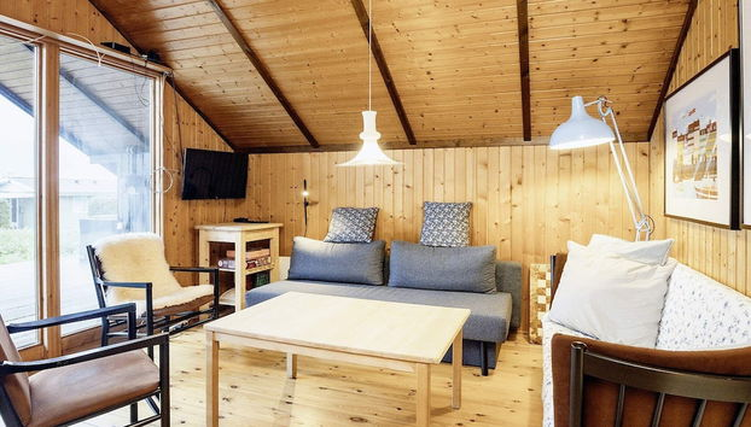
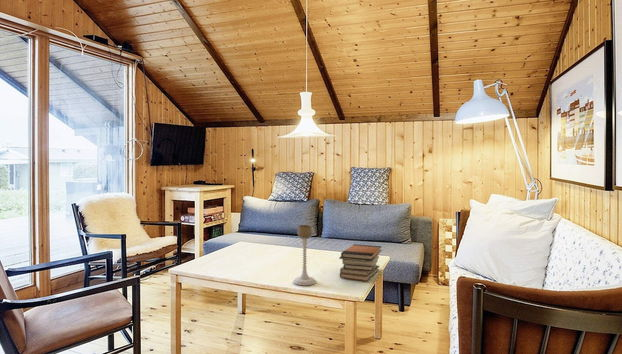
+ book stack (361, 261)
+ candle holder (304, 253)
